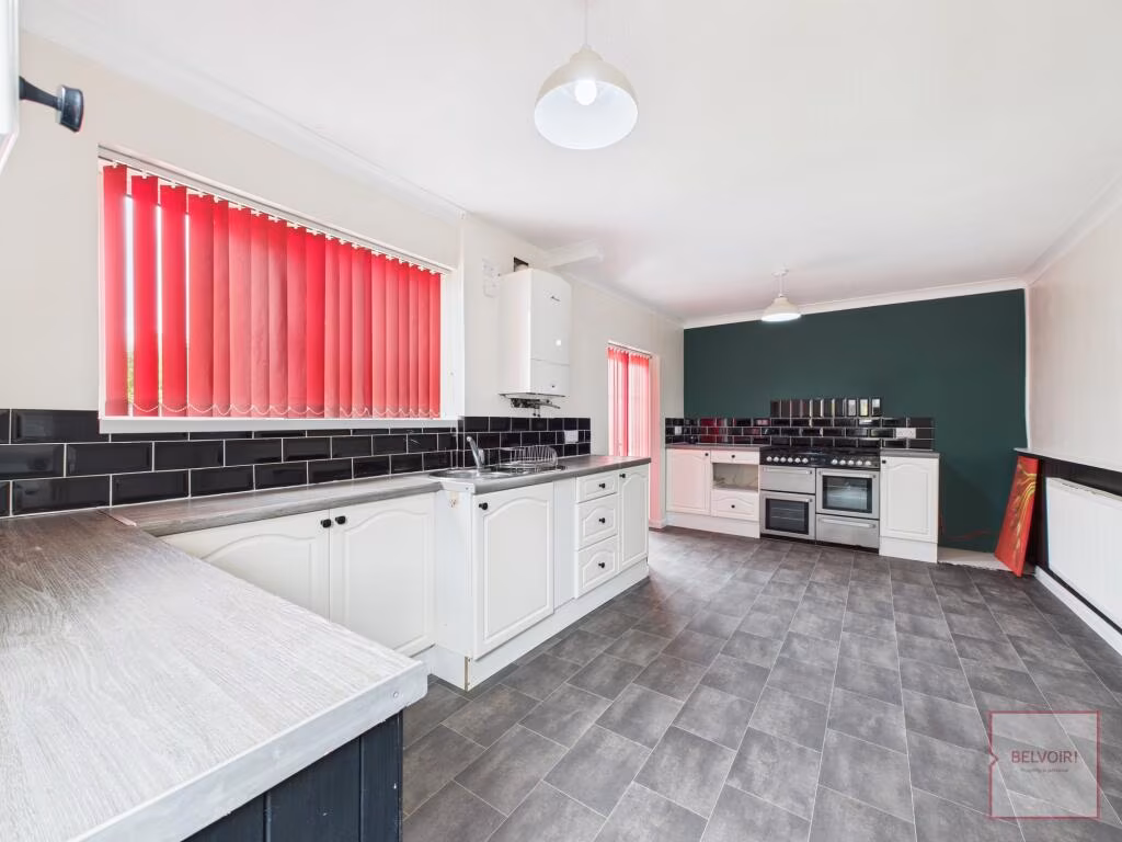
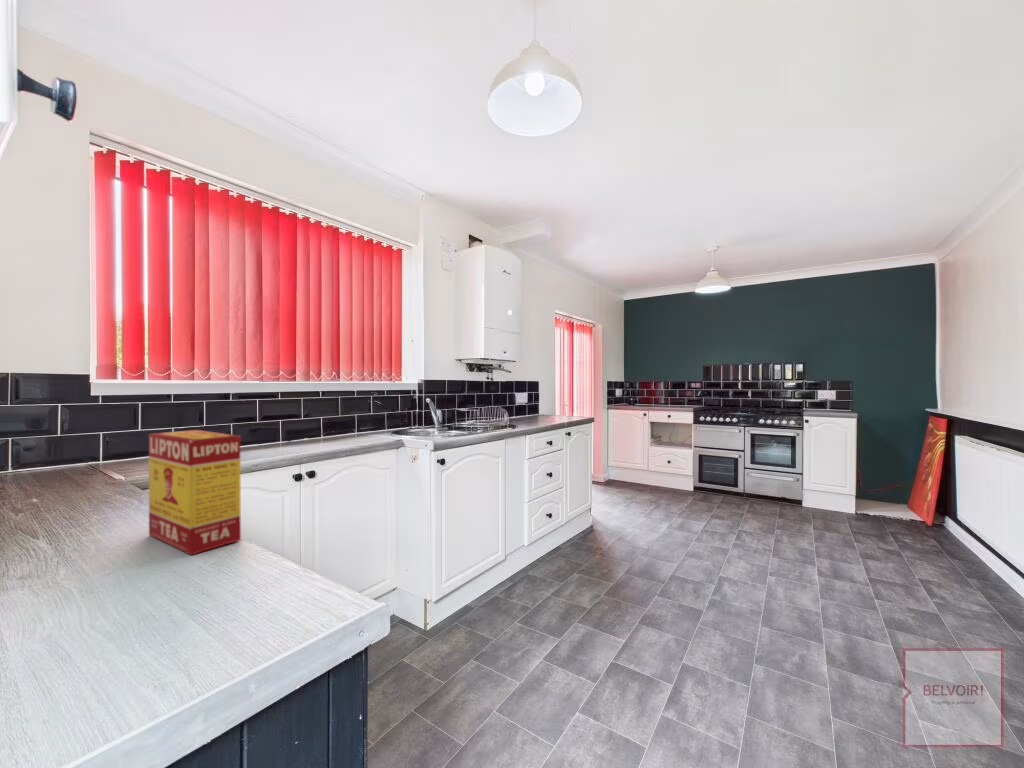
+ tea box (194, 486)
